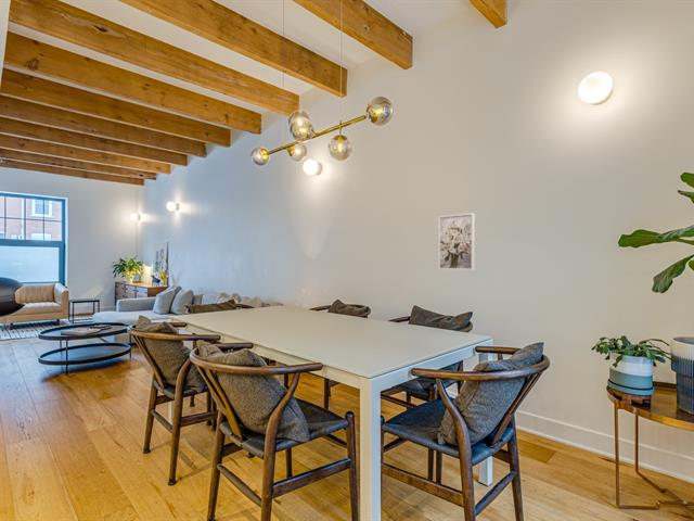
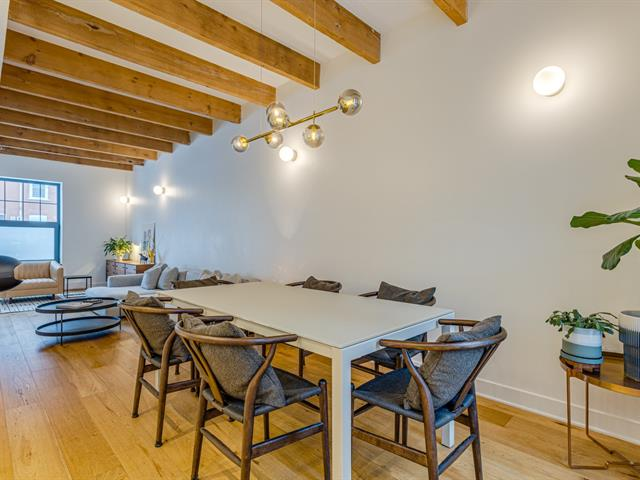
- wall art (455, 242)
